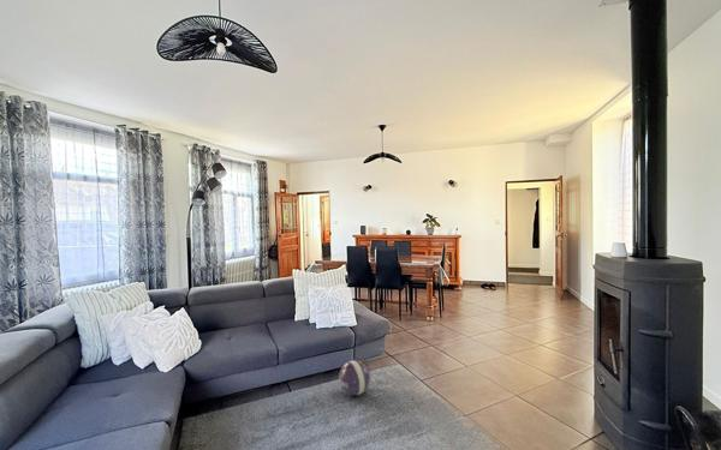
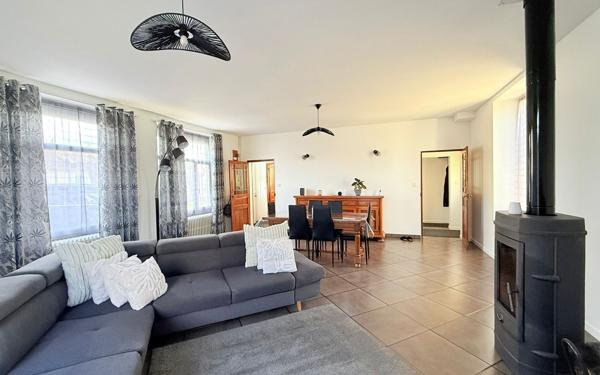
- ball (354, 377)
